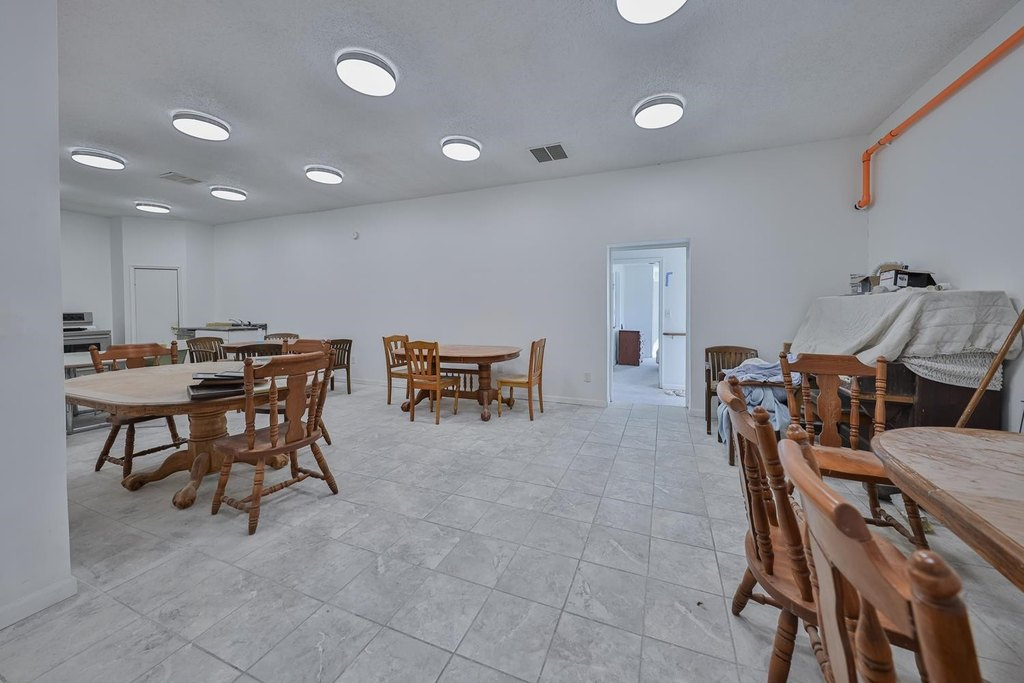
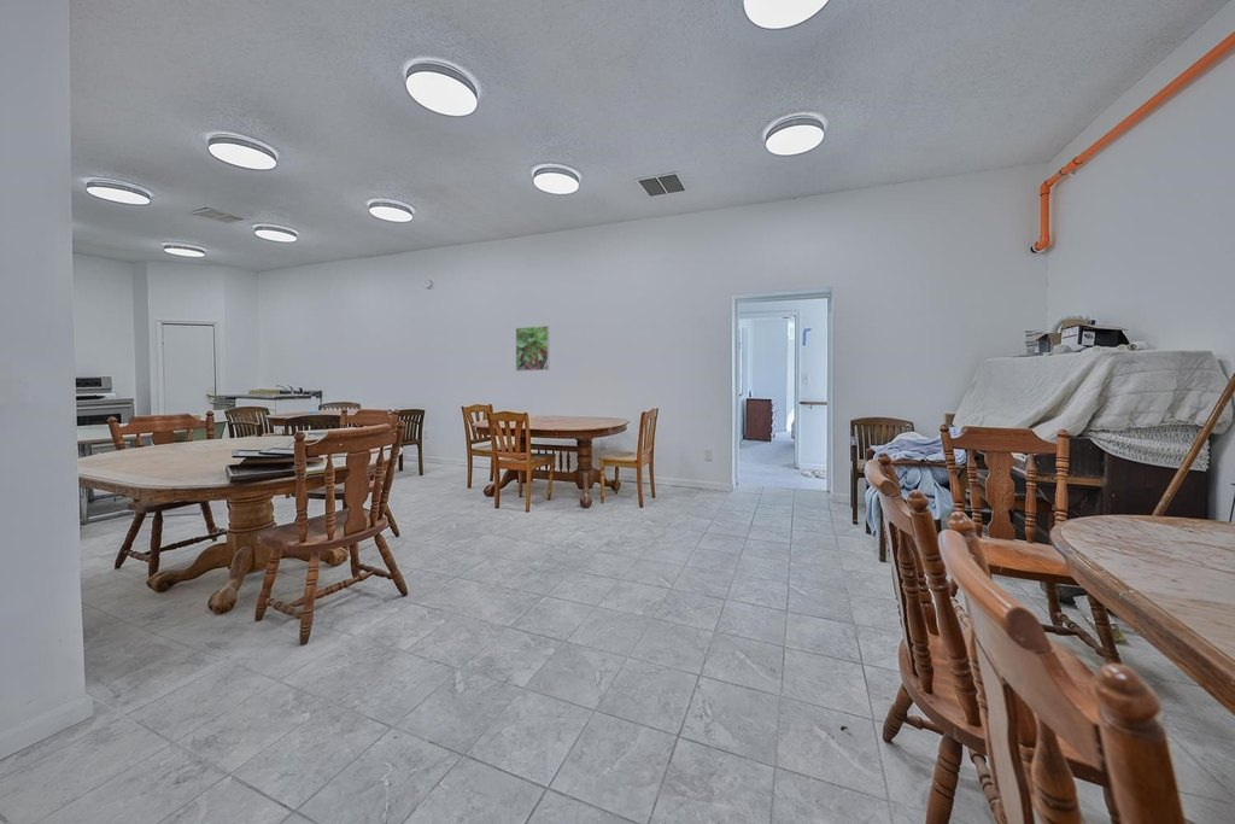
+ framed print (532, 349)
